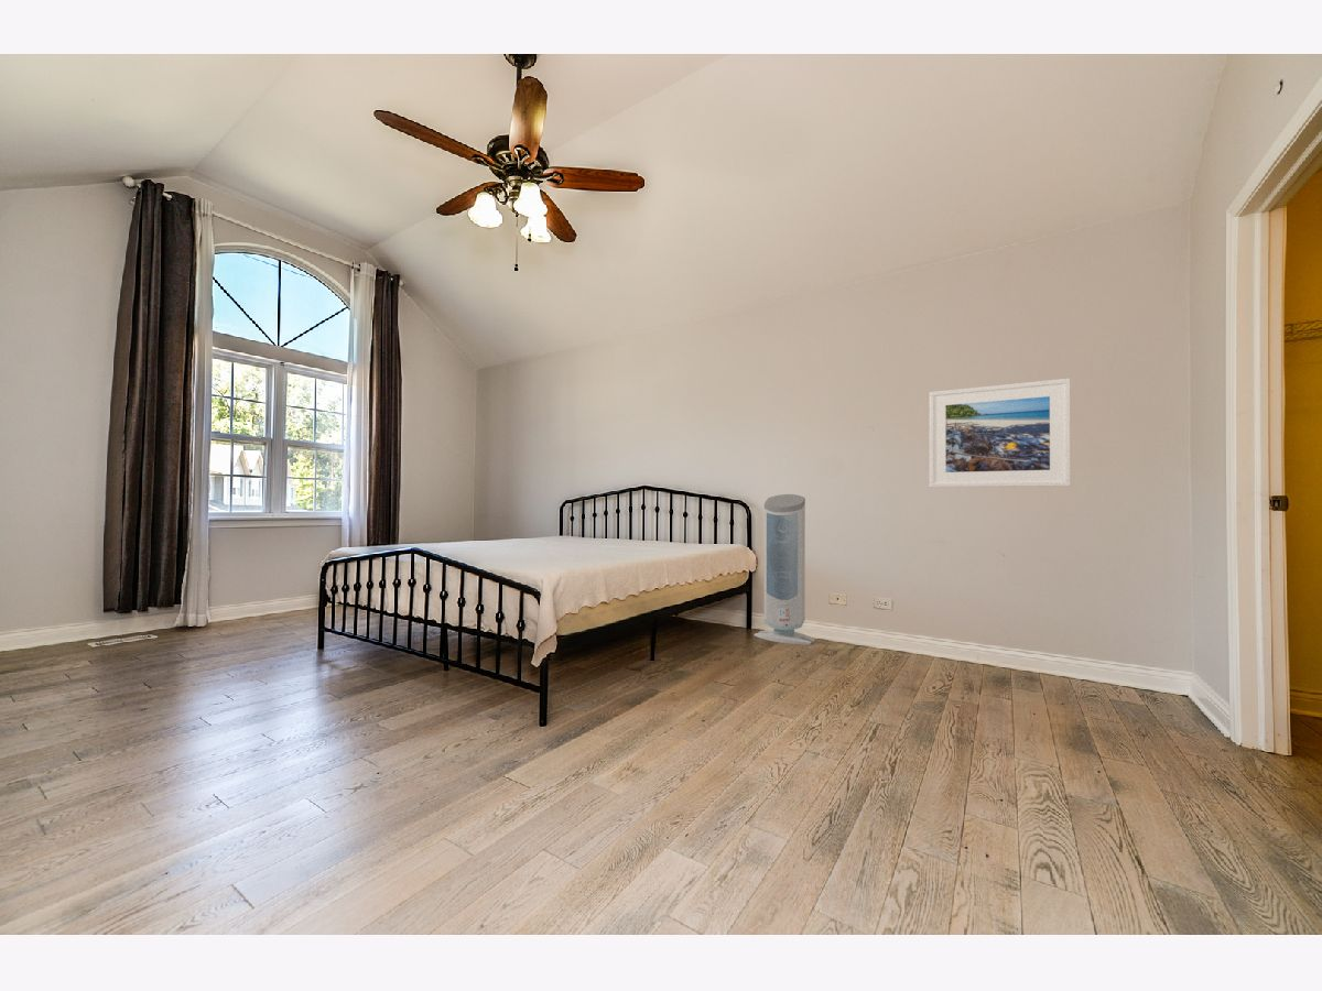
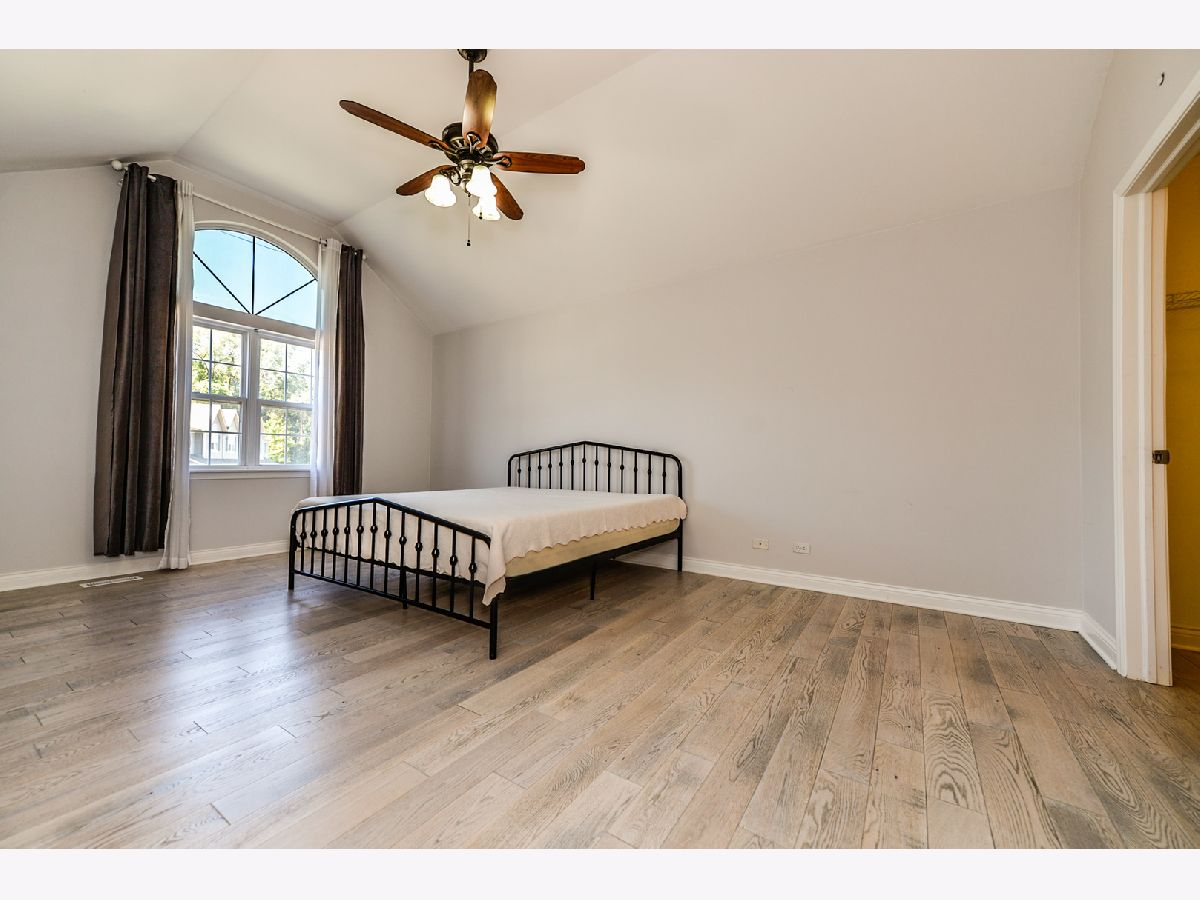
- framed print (995, 436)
- air purifier (784, 566)
